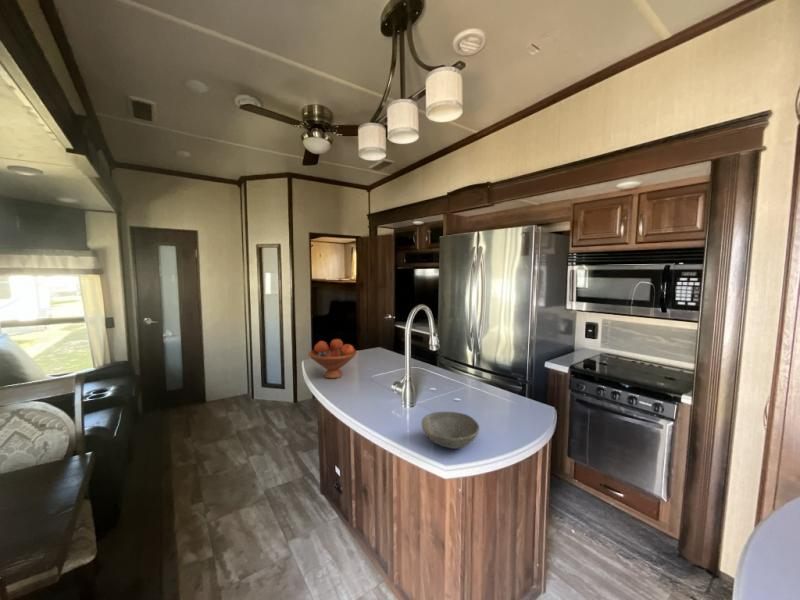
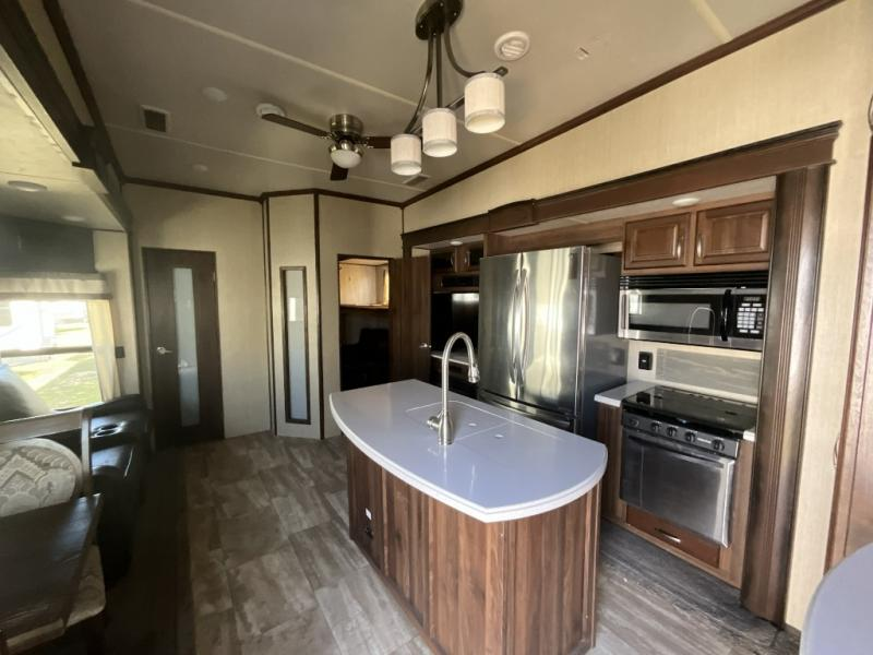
- fruit bowl (333, 359)
- bowl (449, 433)
